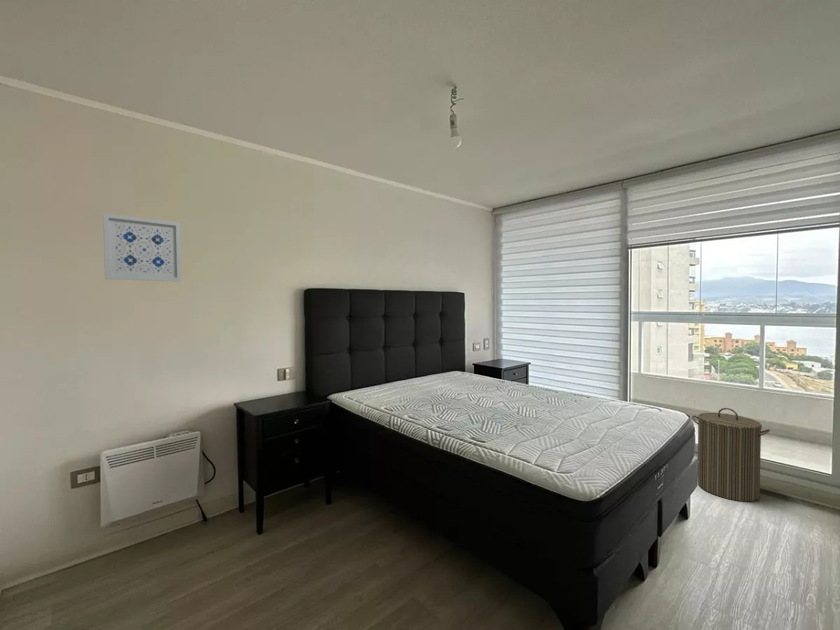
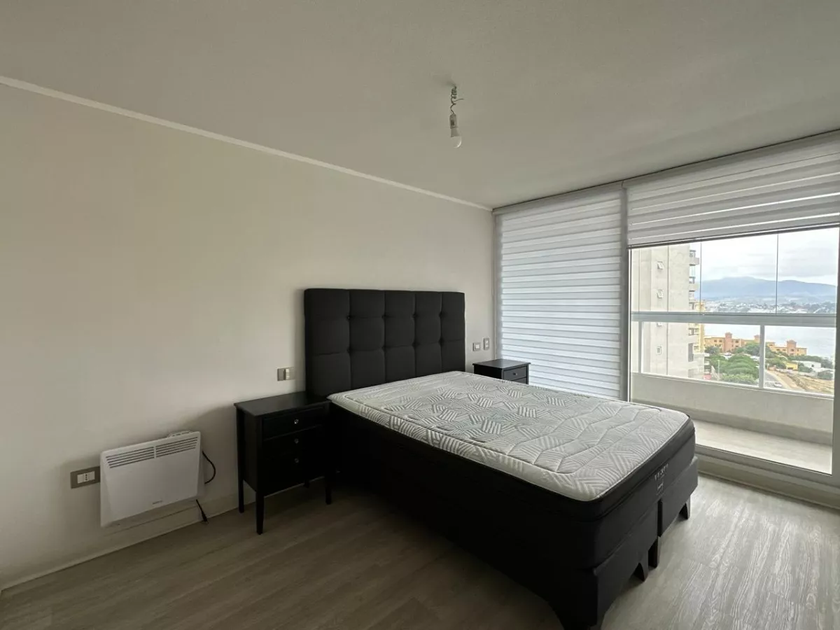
- laundry hamper (728, 449)
- wall art (144, 249)
